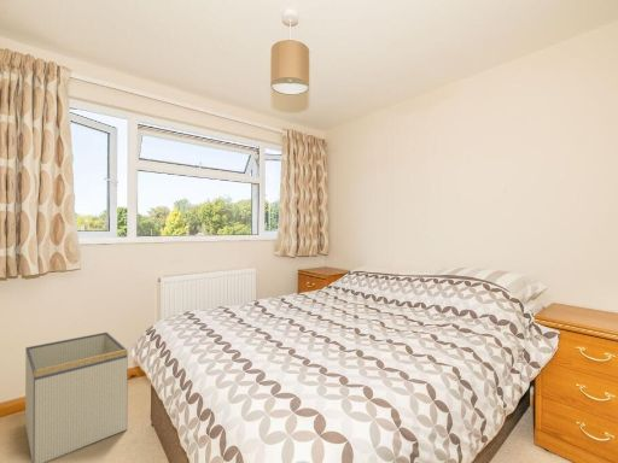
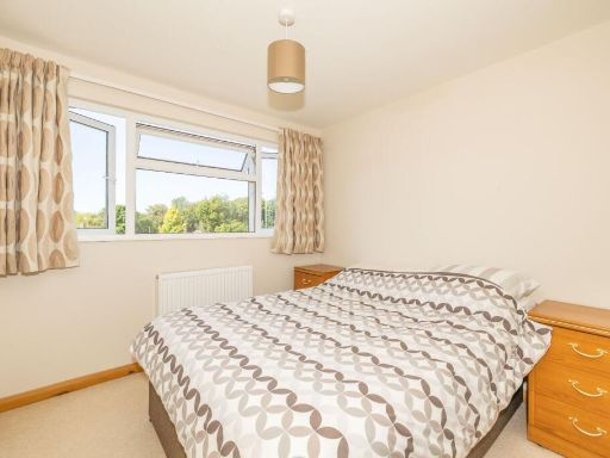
- storage bin (76, 387)
